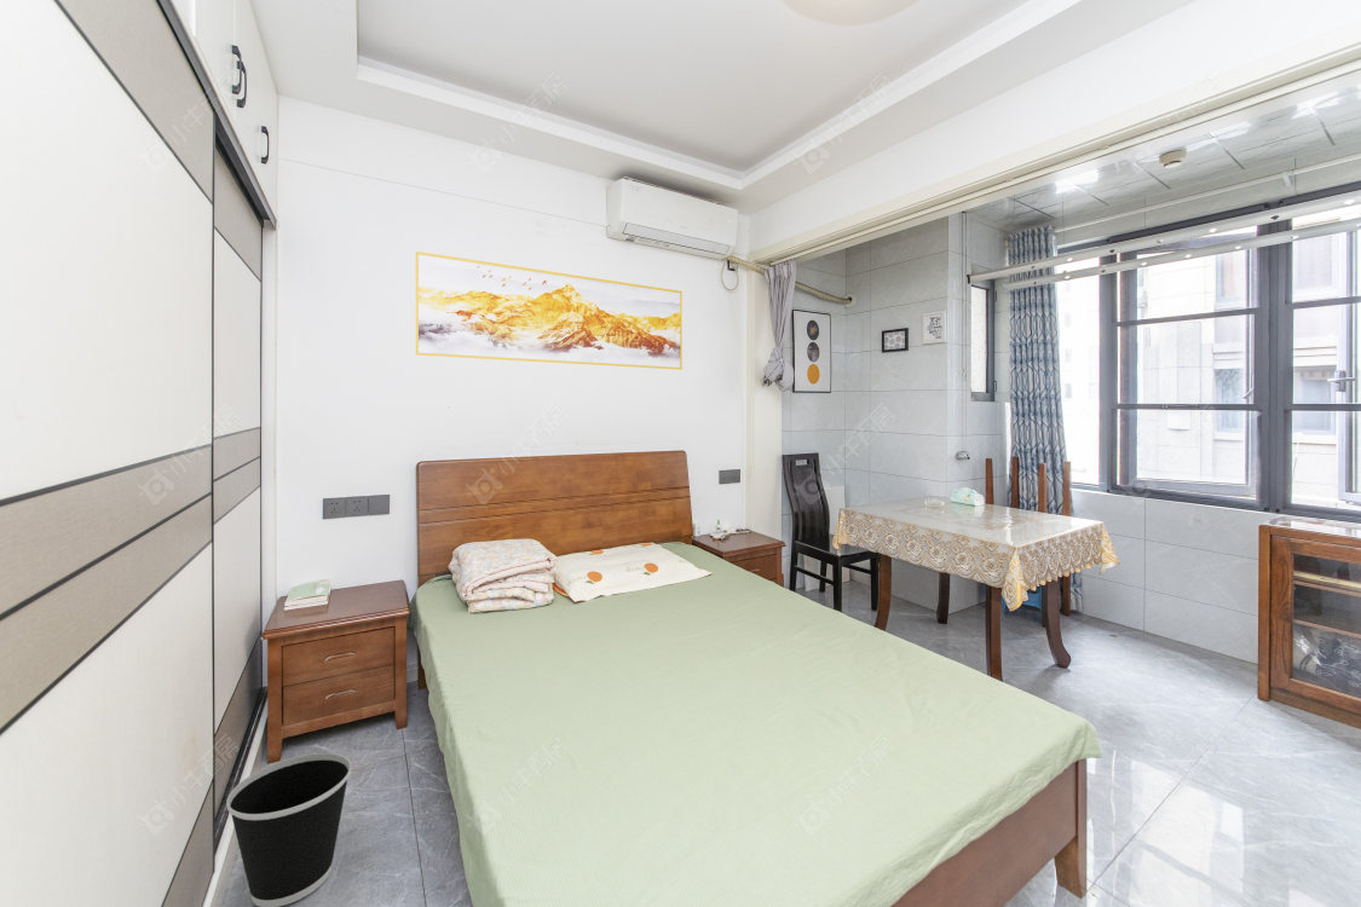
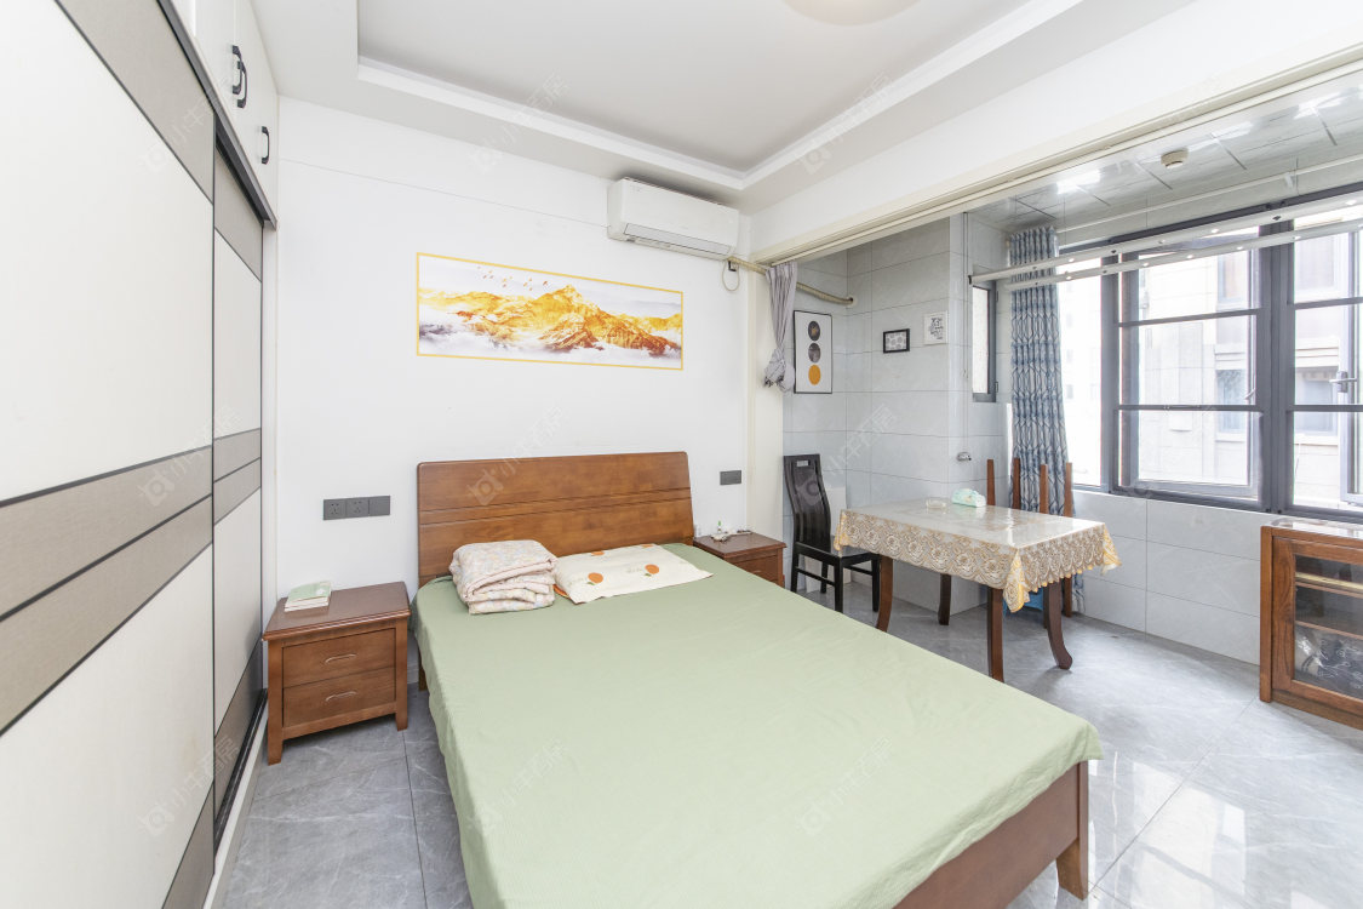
- wastebasket (292, 830)
